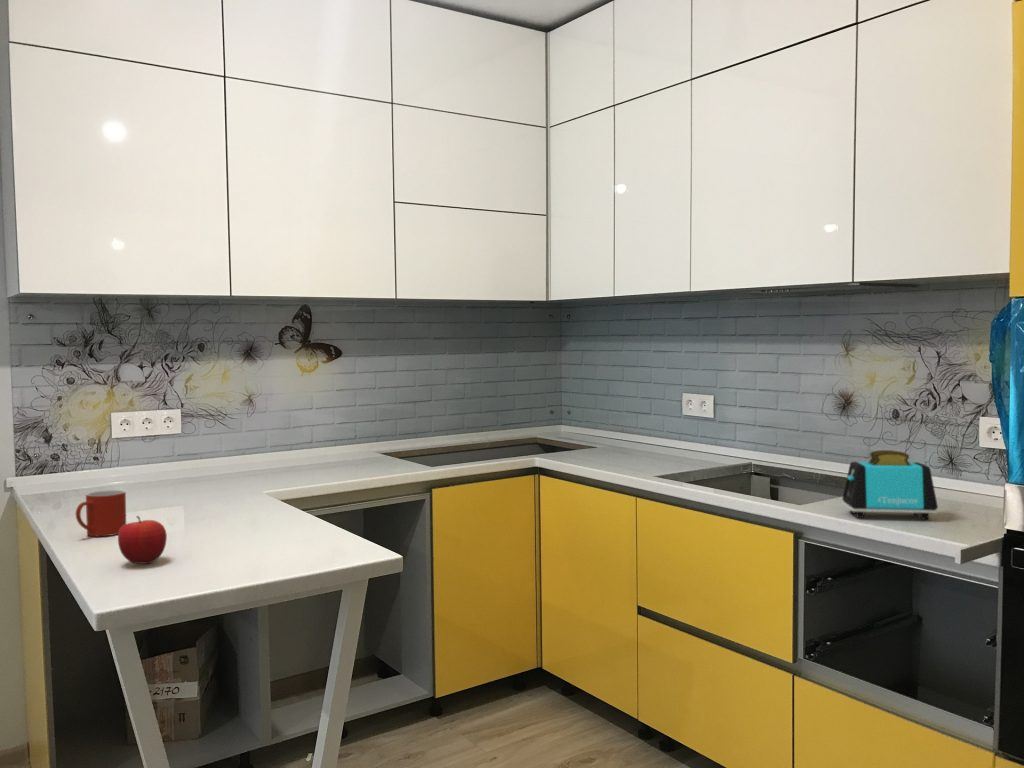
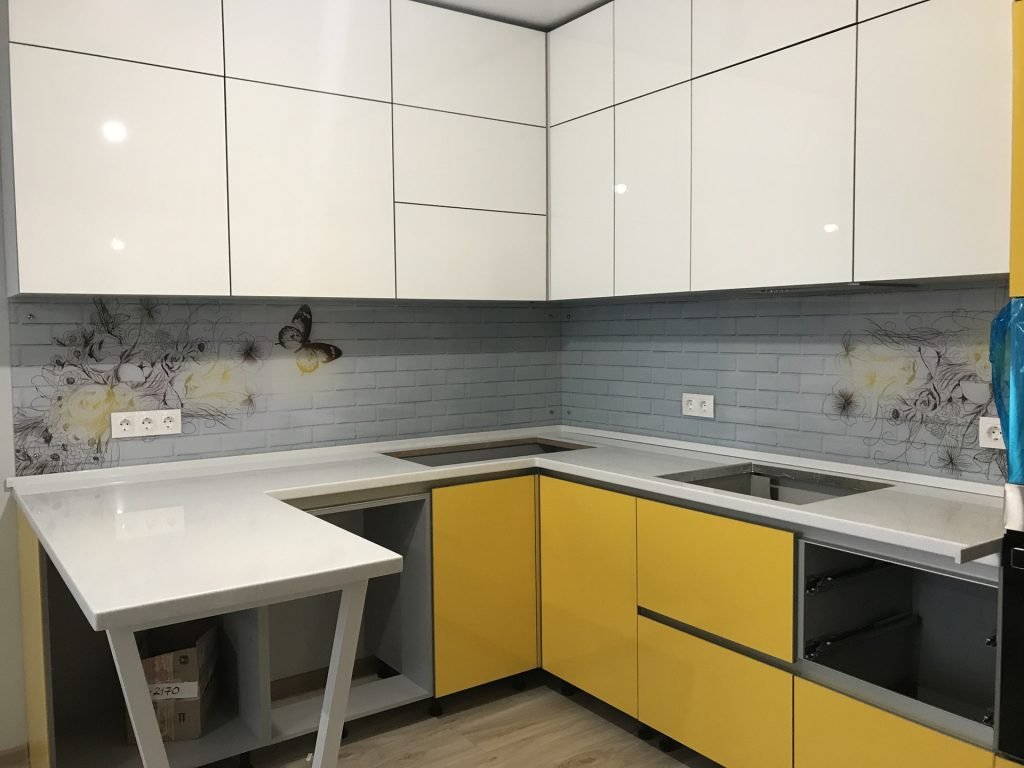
- mug (100, 514)
- fruit (142, 539)
- toaster (888, 483)
